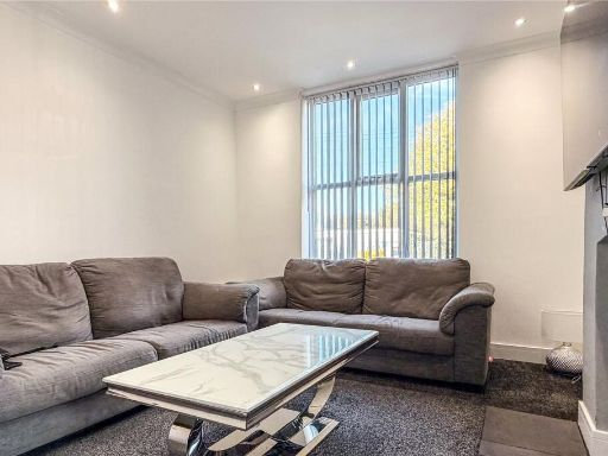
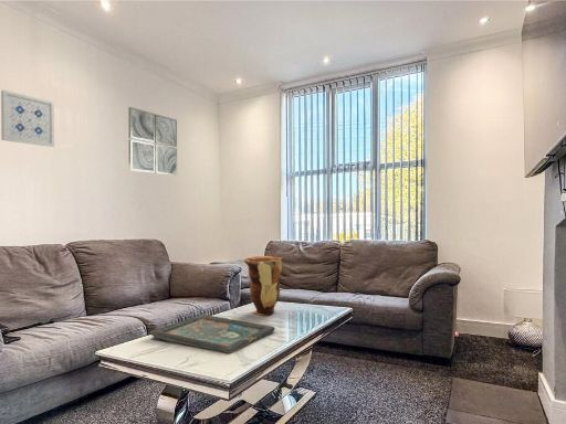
+ decorative vase (264, 284)
+ decorative tray (213, 331)
+ wall art (154, 144)
+ wall art (29, 119)
